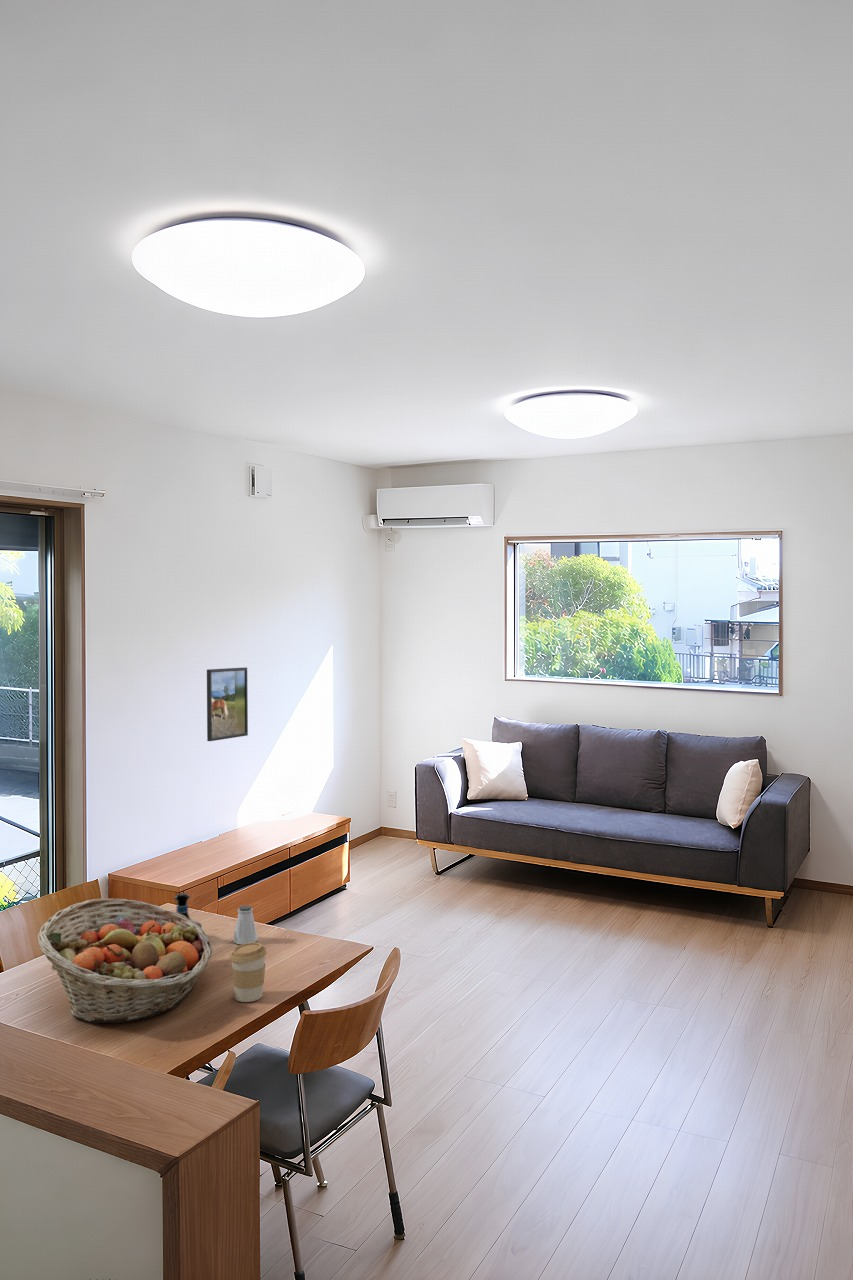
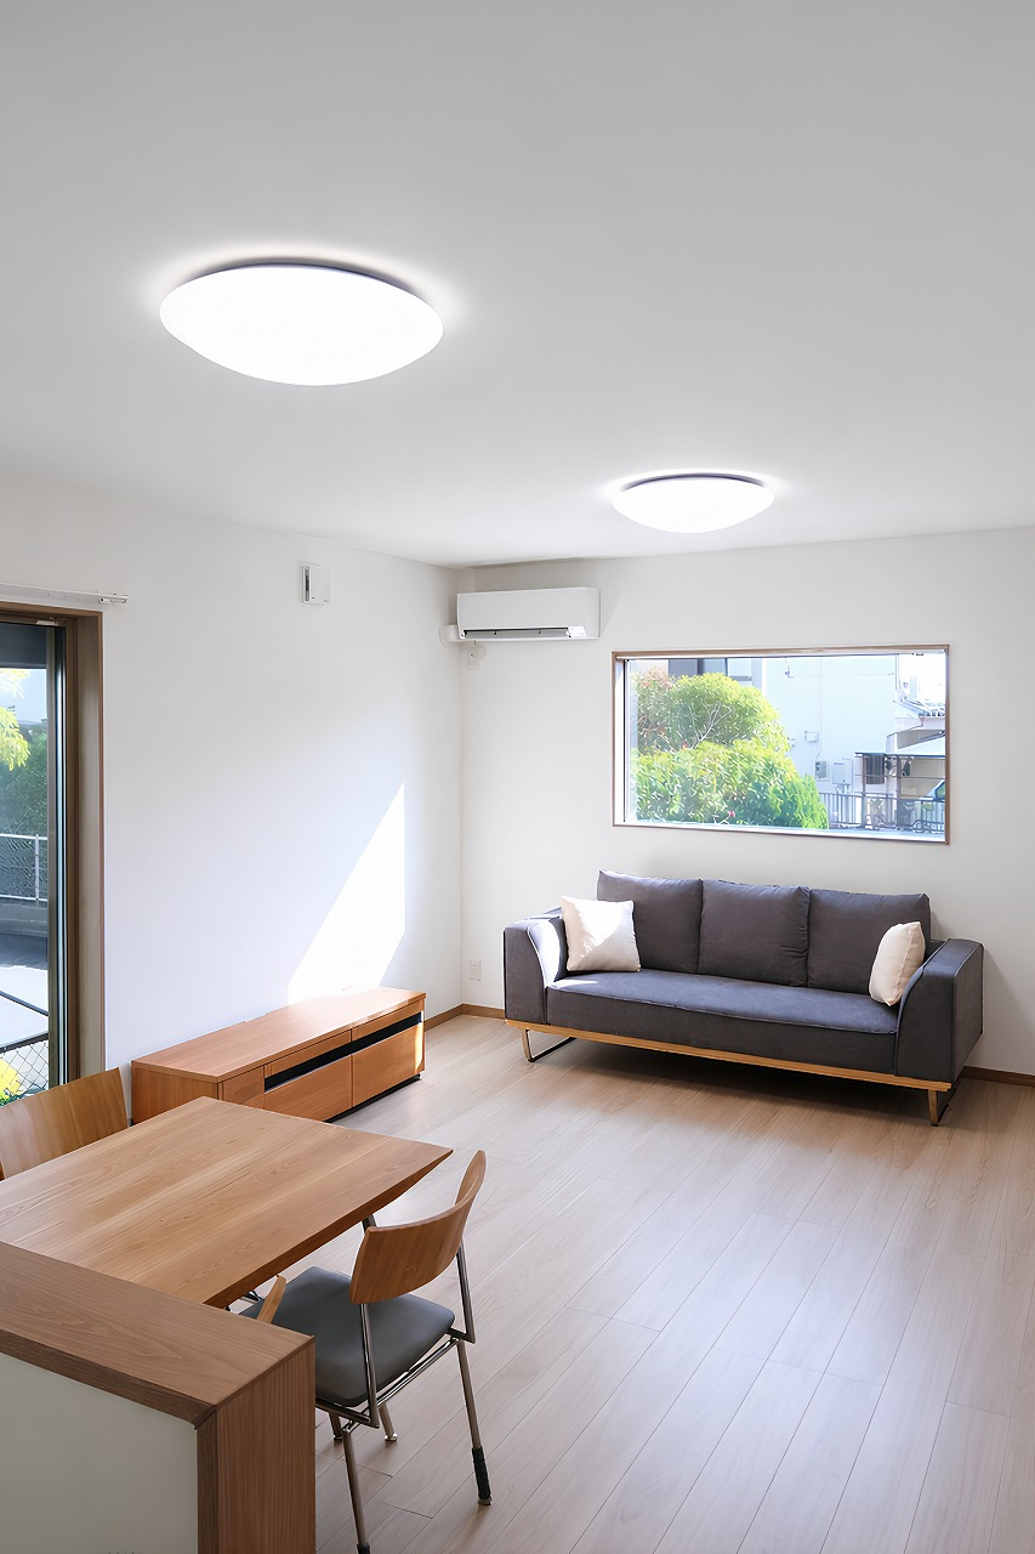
- coffee cup (248, 971)
- fruit basket (128, 954)
- saltshaker (245, 923)
- tequila bottle (183, 915)
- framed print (227, 703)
